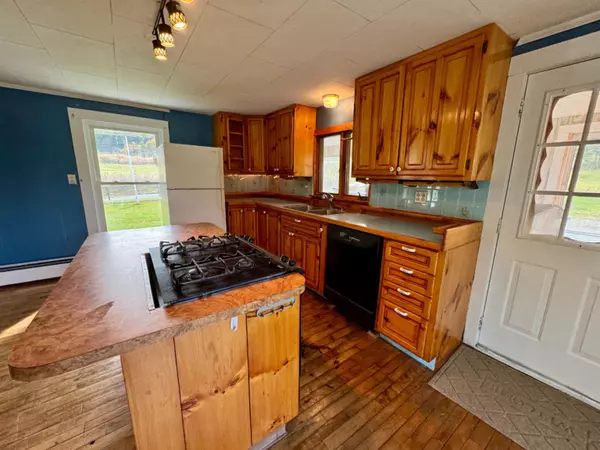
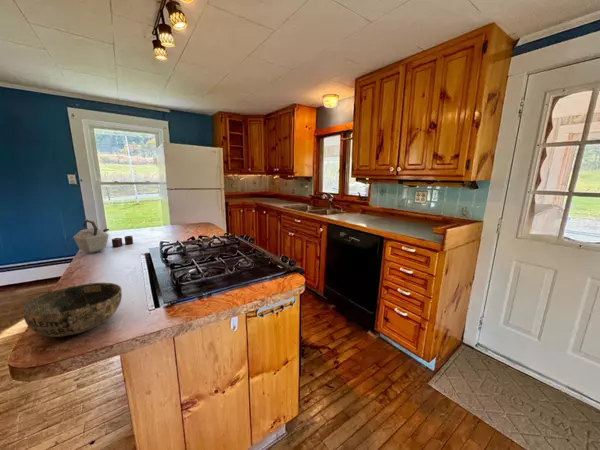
+ bowl (78, 309)
+ kettle (106, 233)
